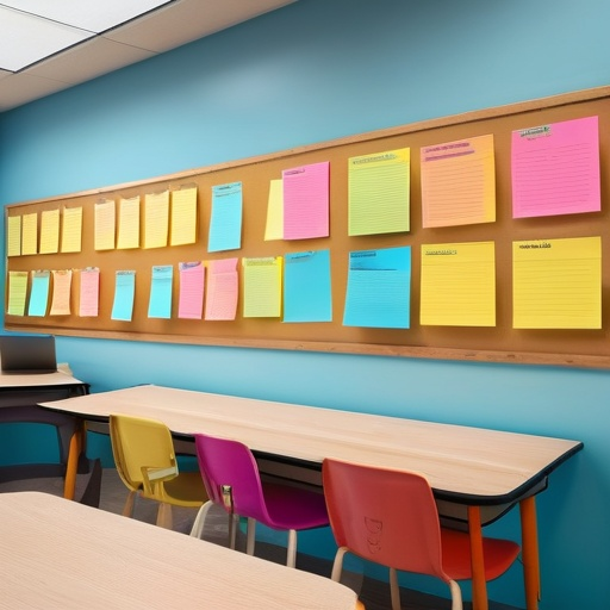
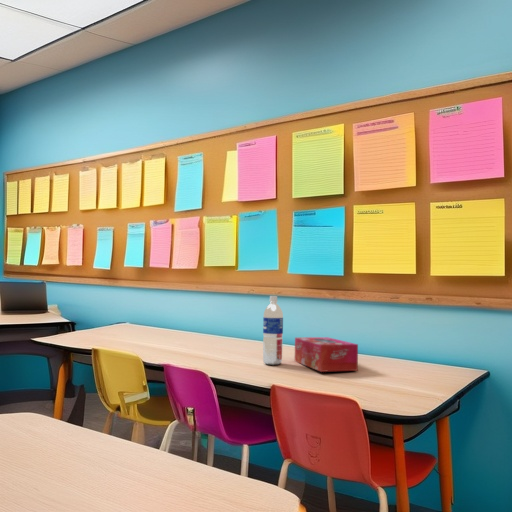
+ water bottle (273, 329)
+ tissue box (324, 353)
